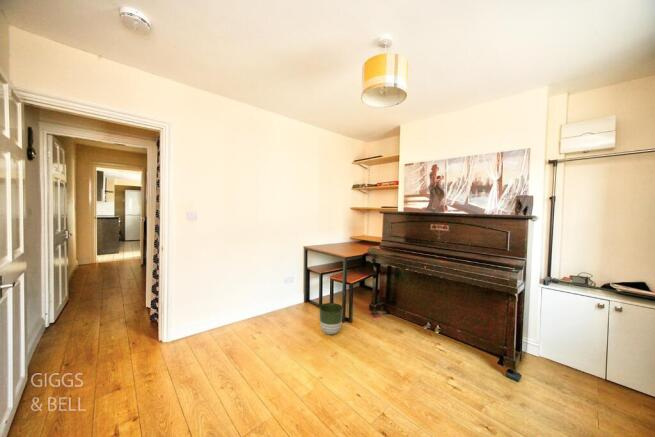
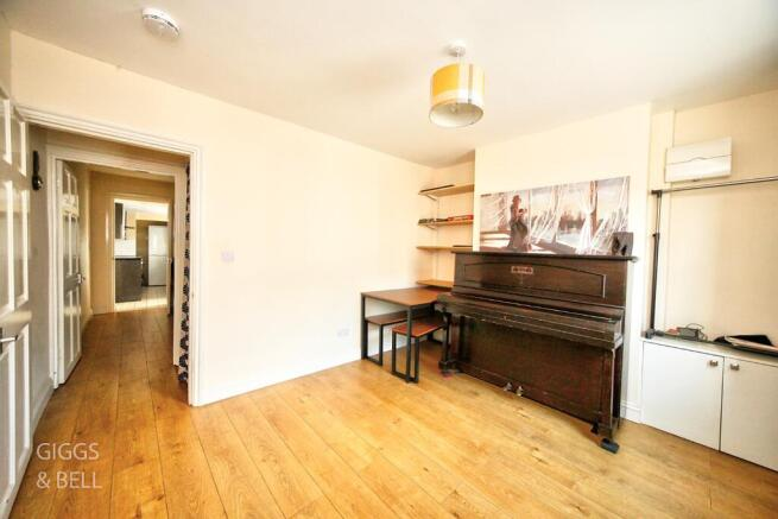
- planter (330, 319)
